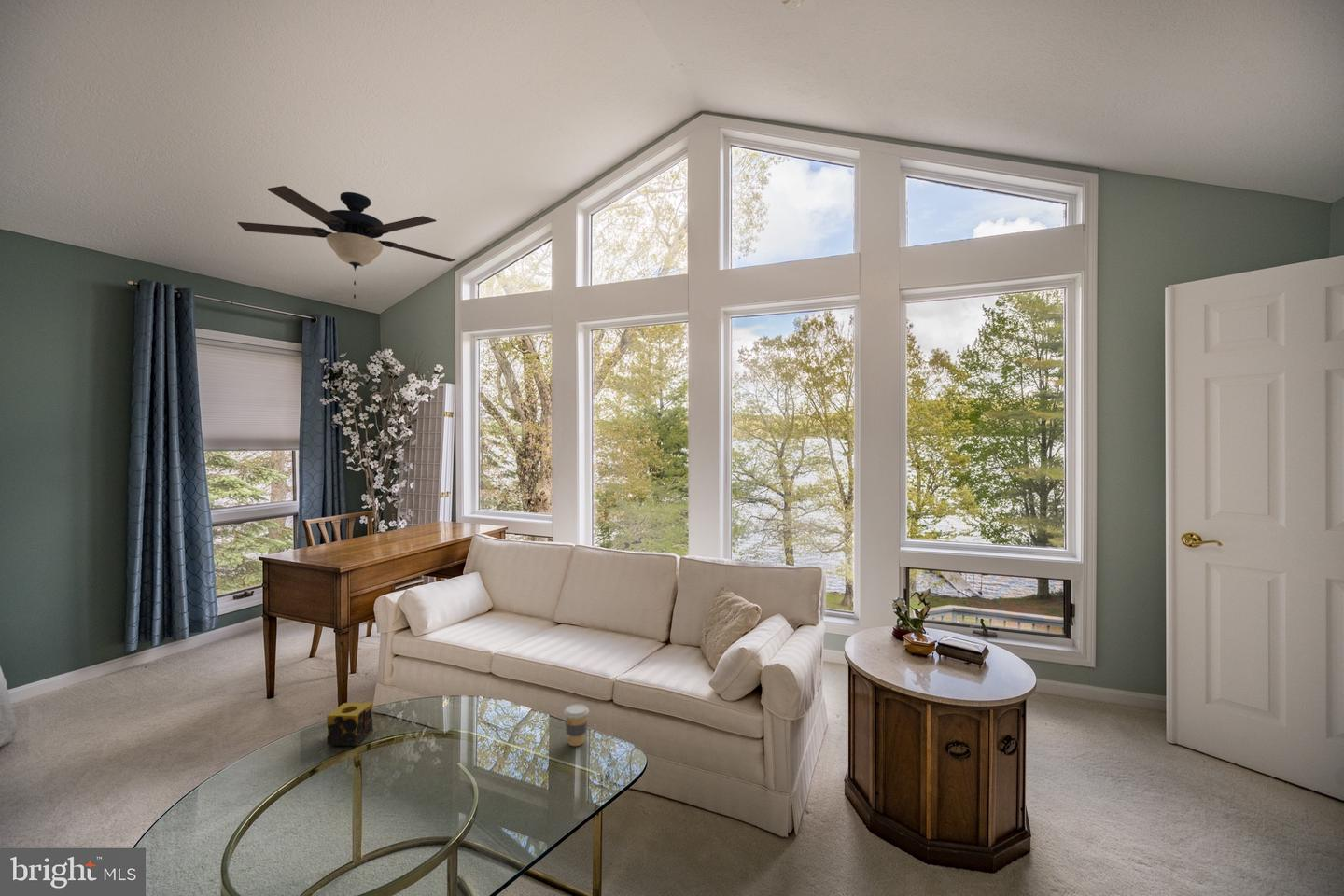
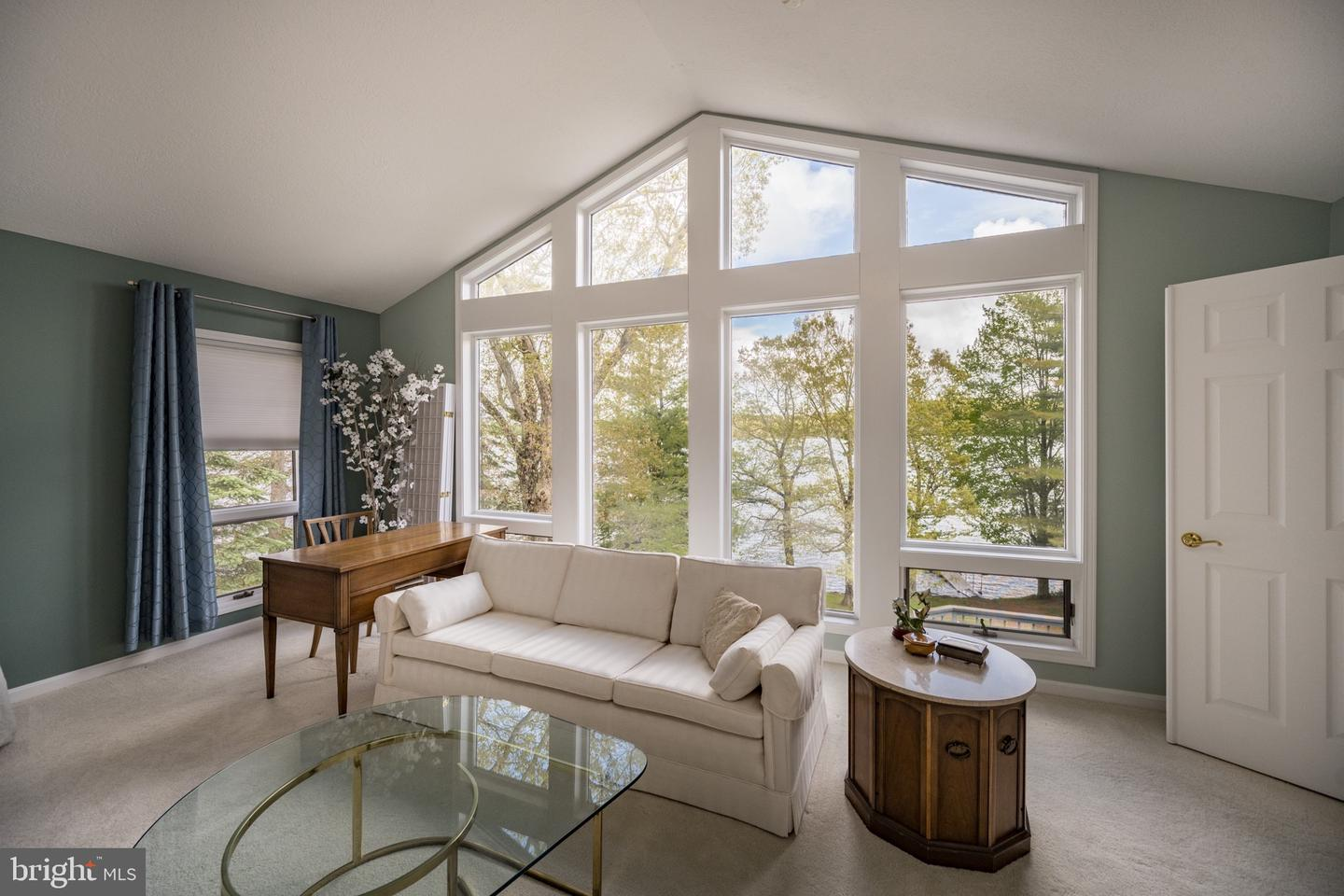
- candle (350, 723)
- ceiling fan (355, 249)
- coffee cup (576, 725)
